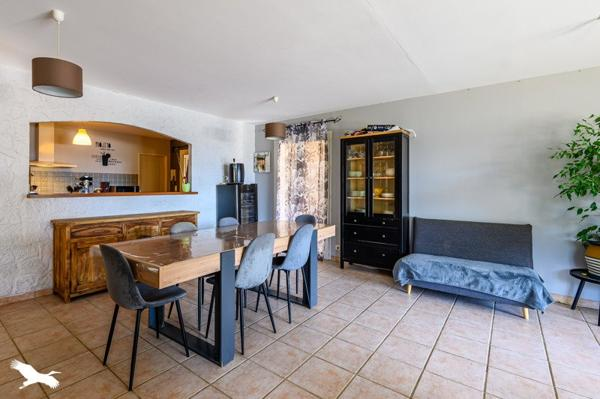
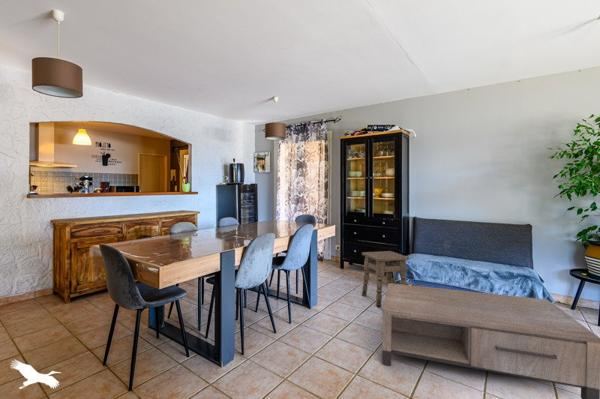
+ coffee table (468, 330)
+ side table (383, 275)
